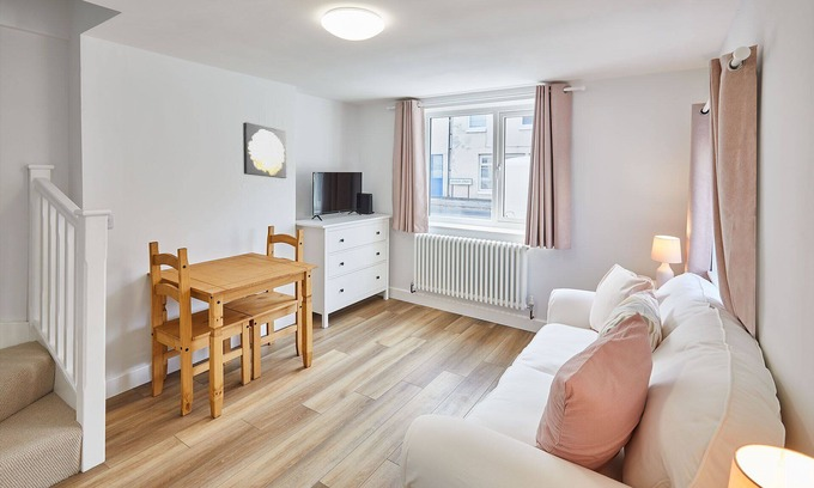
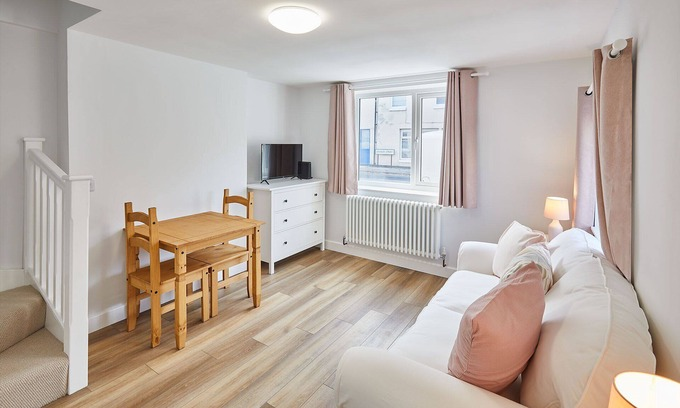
- wall art (265, 151)
